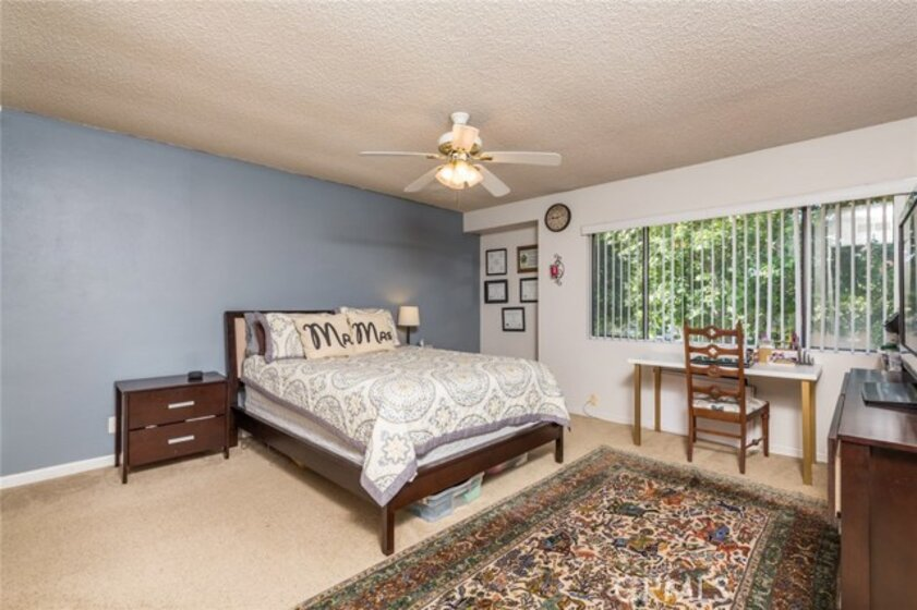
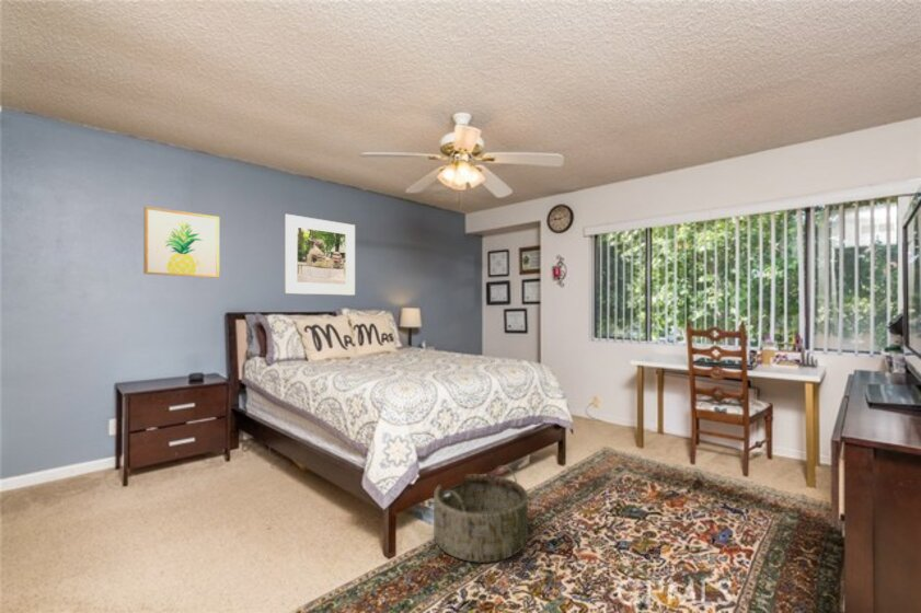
+ wall art (183, 243)
+ basket (480, 506)
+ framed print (322, 256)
